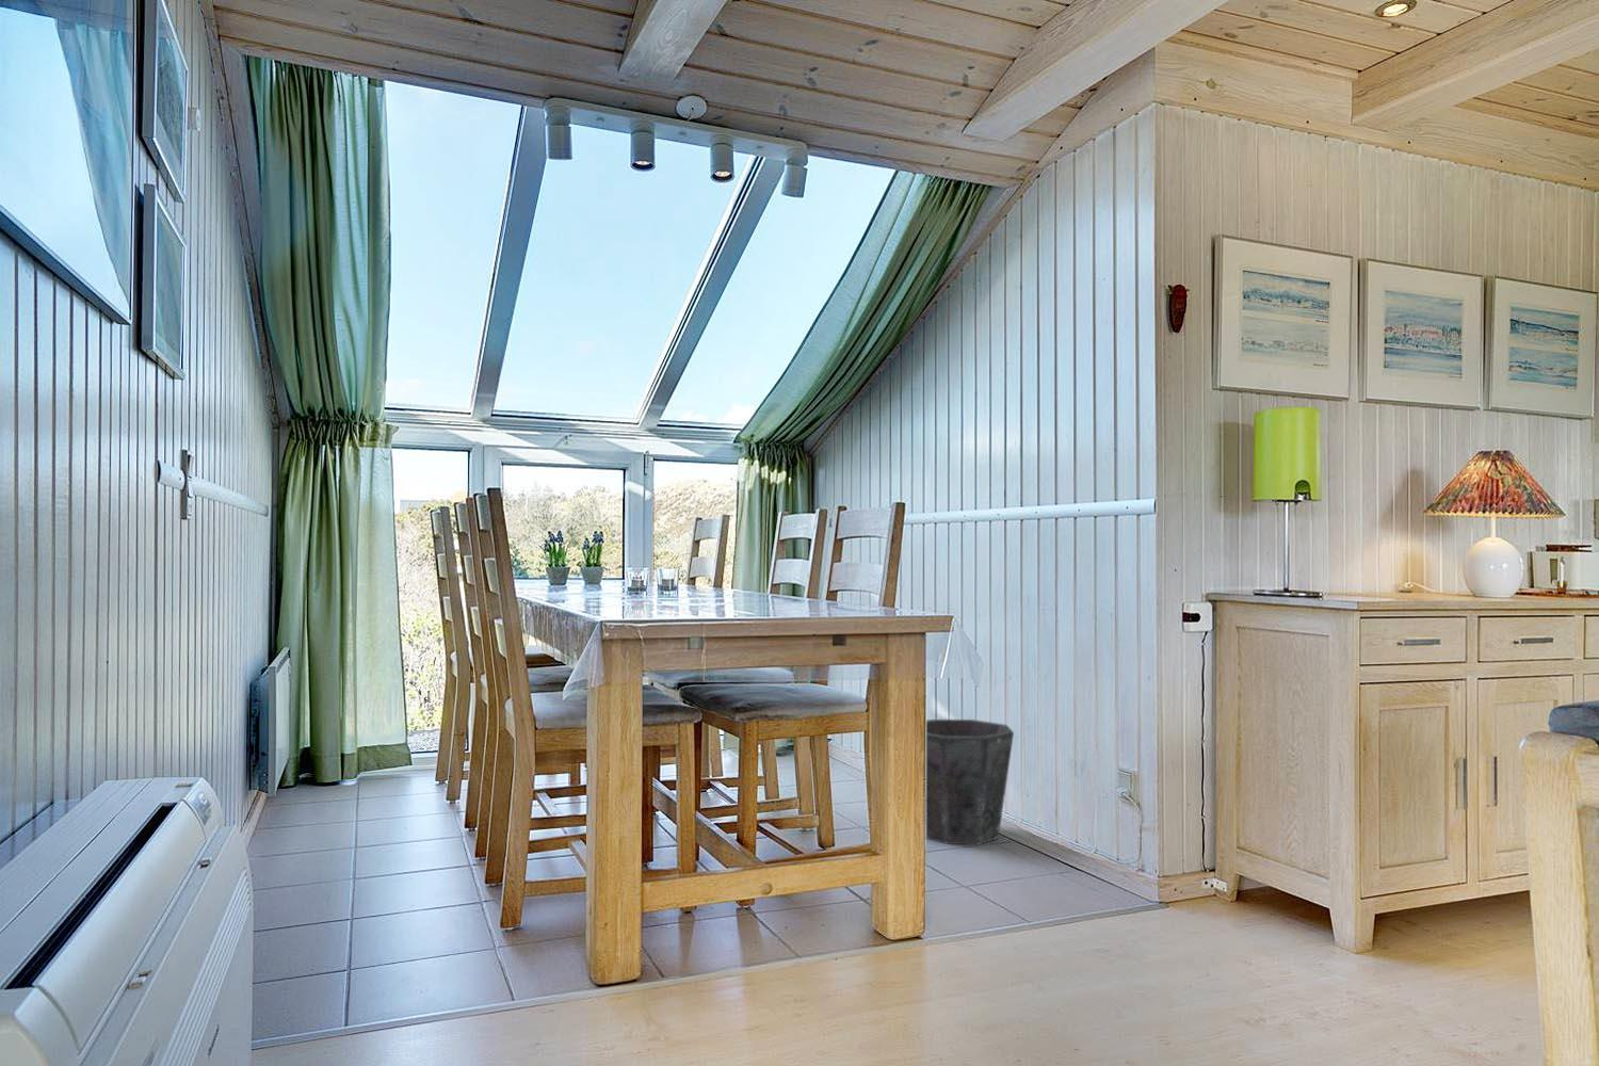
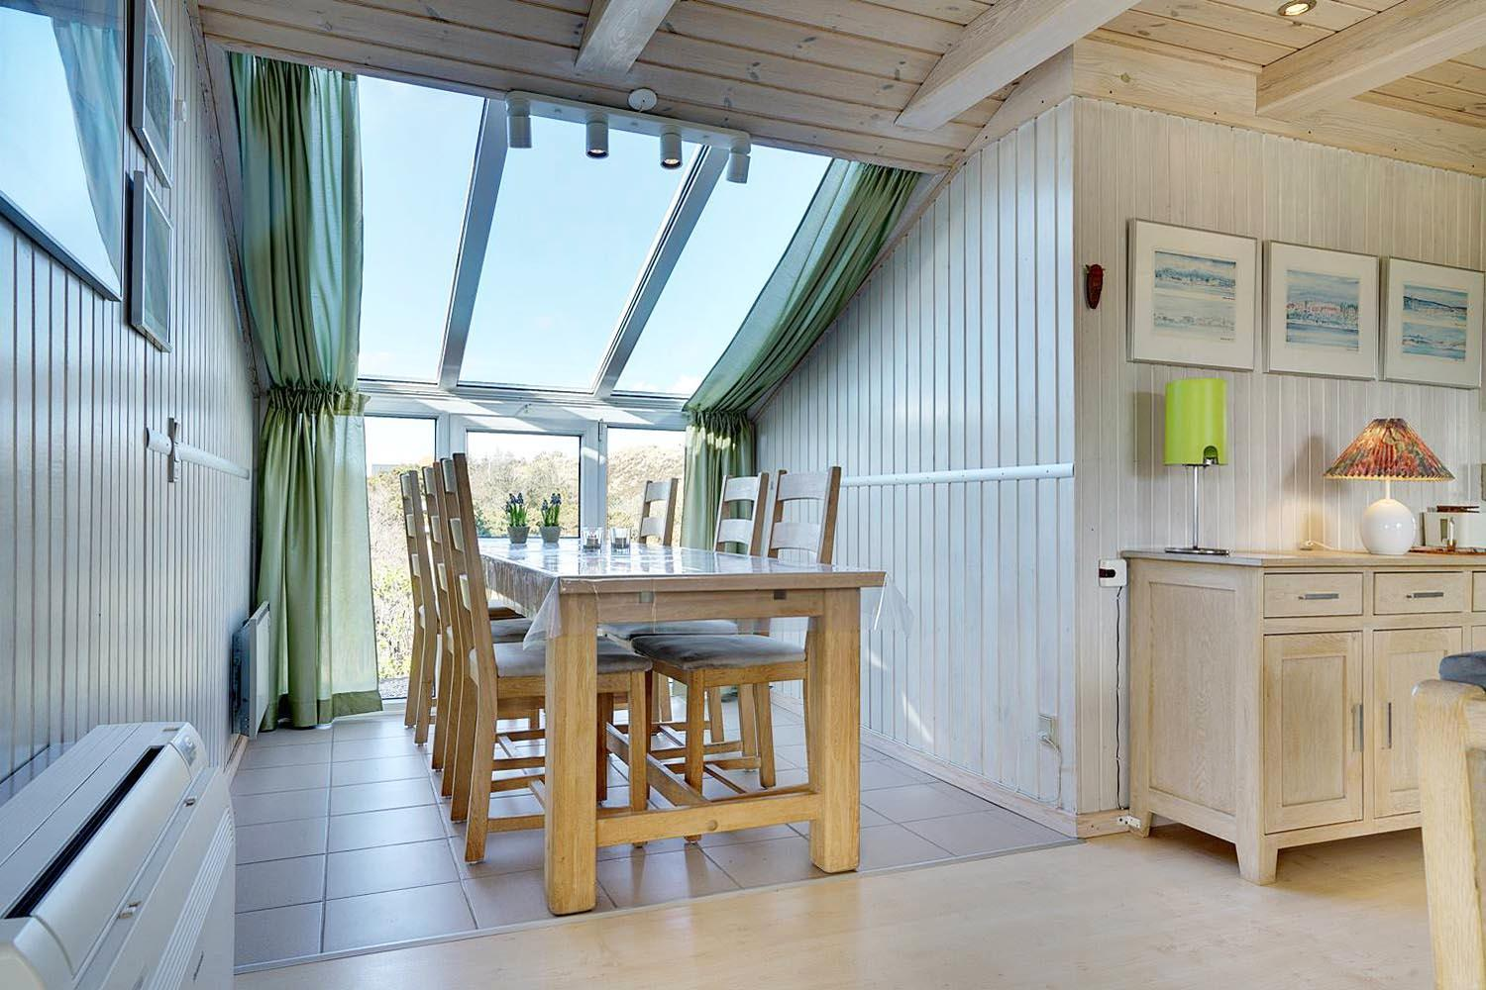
- waste bin (959, 780)
